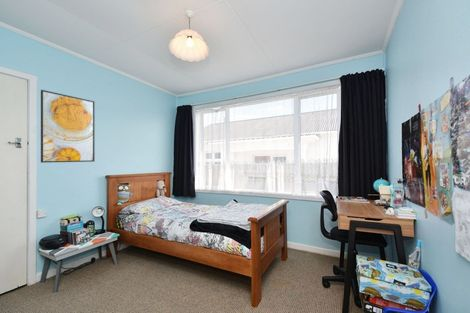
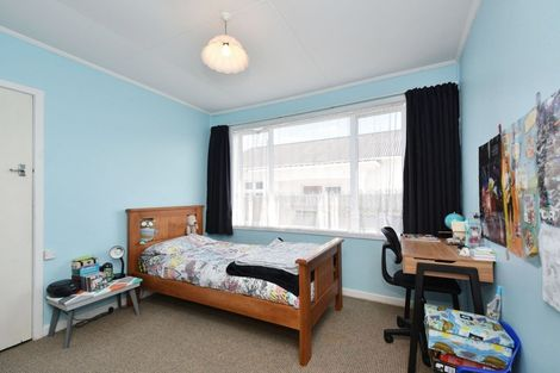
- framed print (70, 129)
